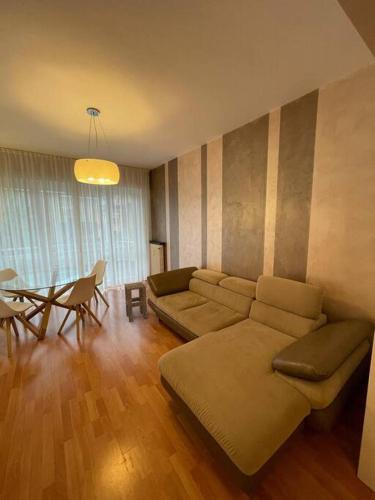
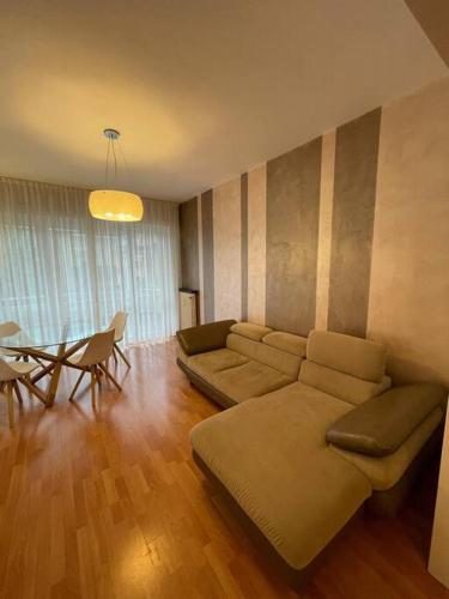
- side table (135, 301)
